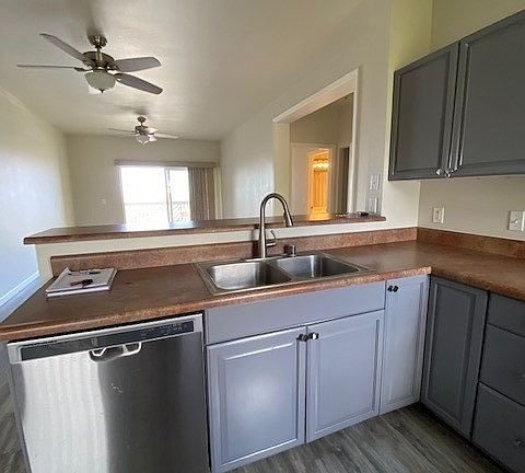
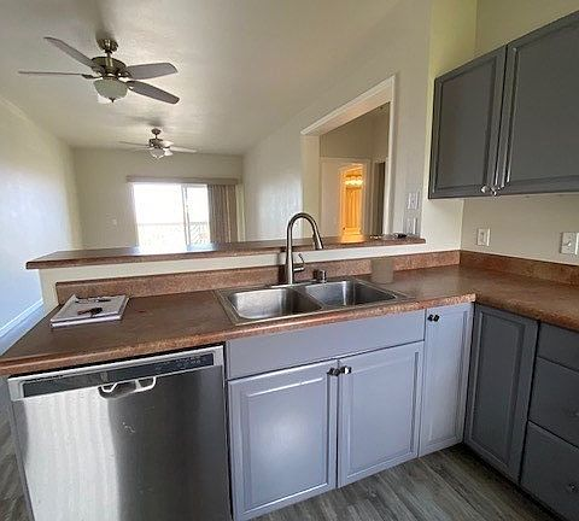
+ cup (381, 270)
